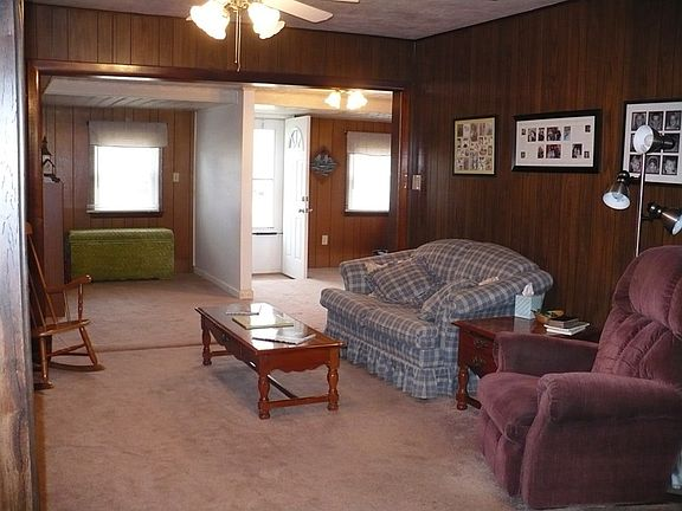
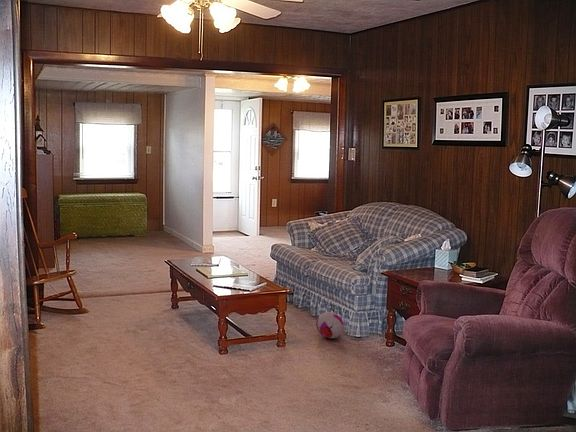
+ plush toy (330, 325)
